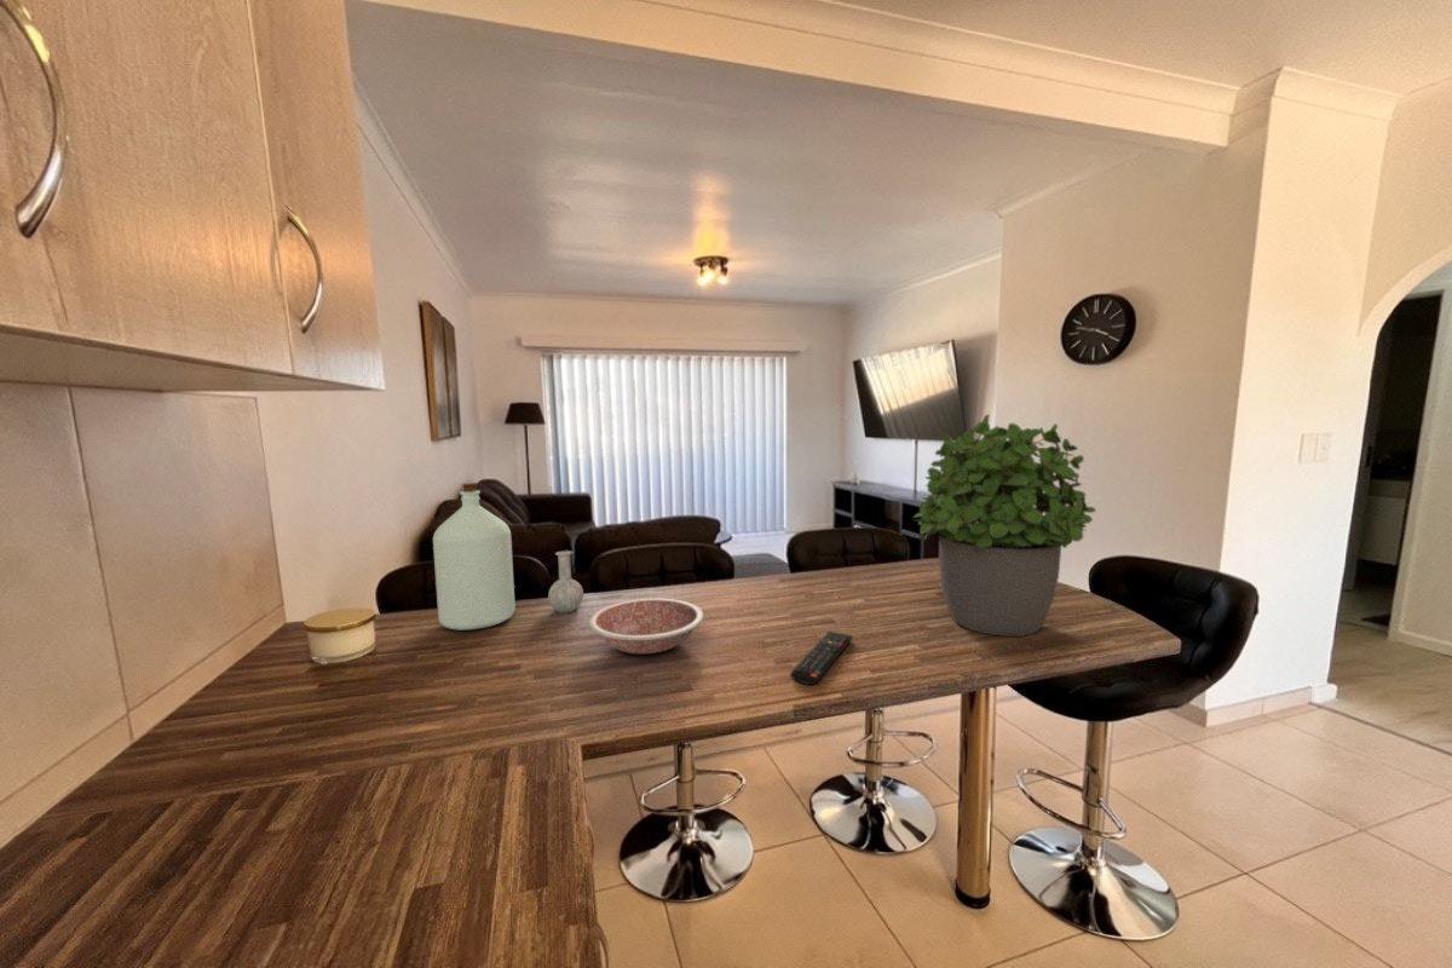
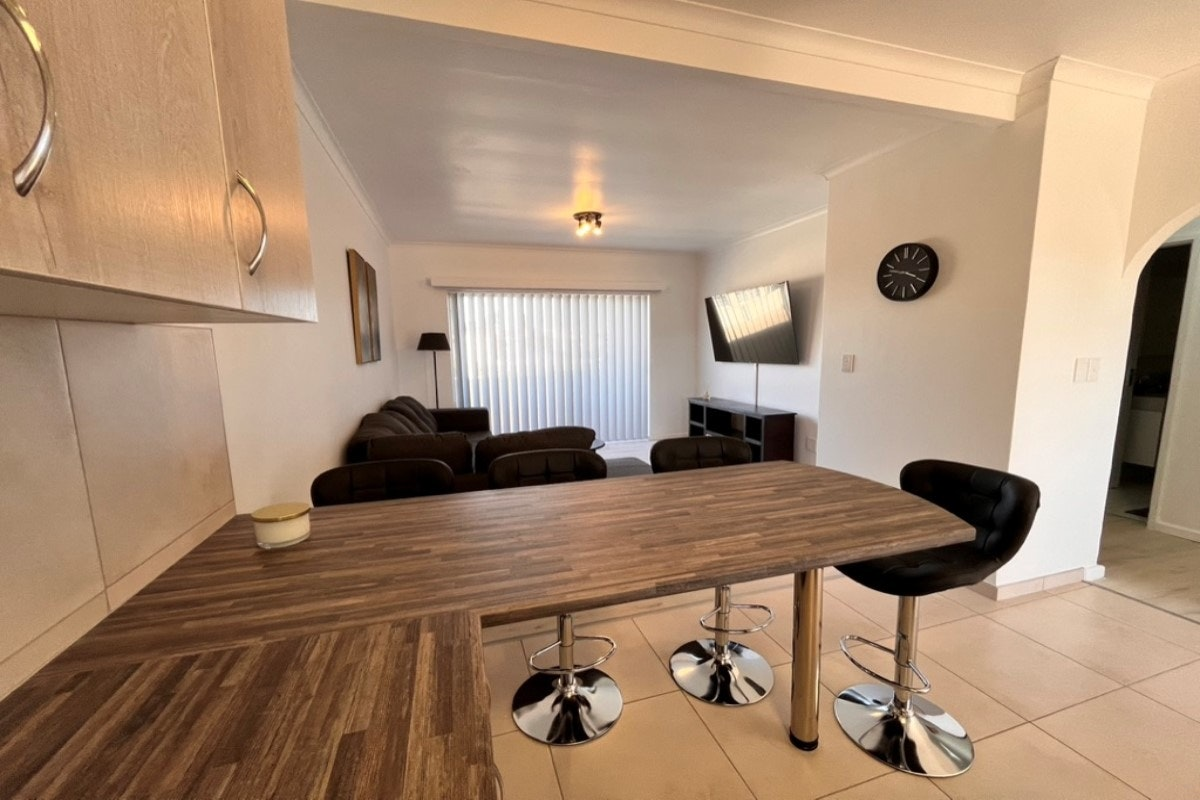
- bowl (647, 630)
- remote control (823, 656)
- potted plant (997, 522)
- bottle (511, 549)
